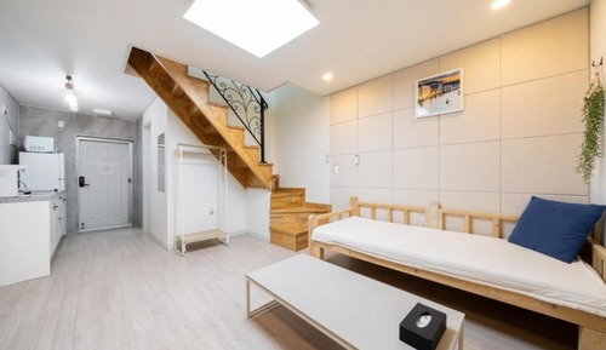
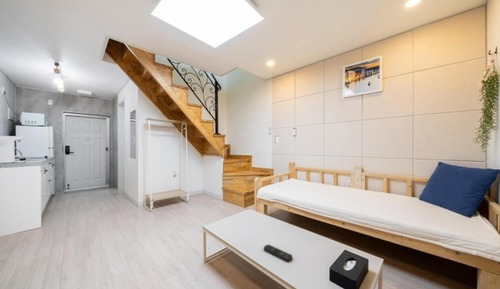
+ remote control (277, 252)
